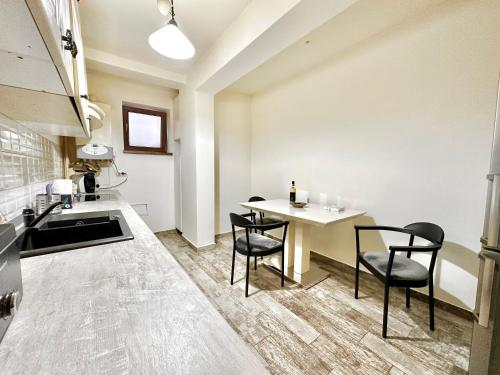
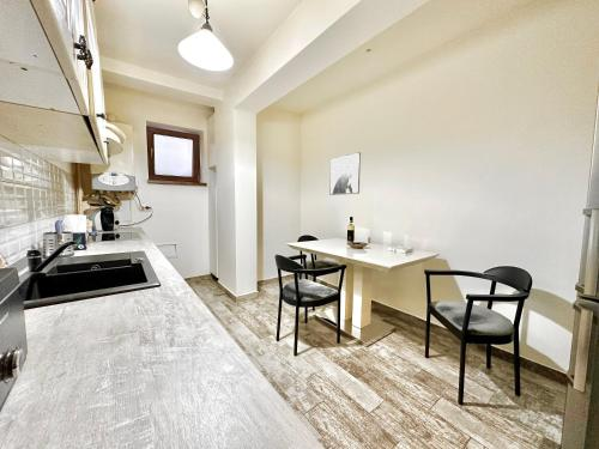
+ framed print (344, 175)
